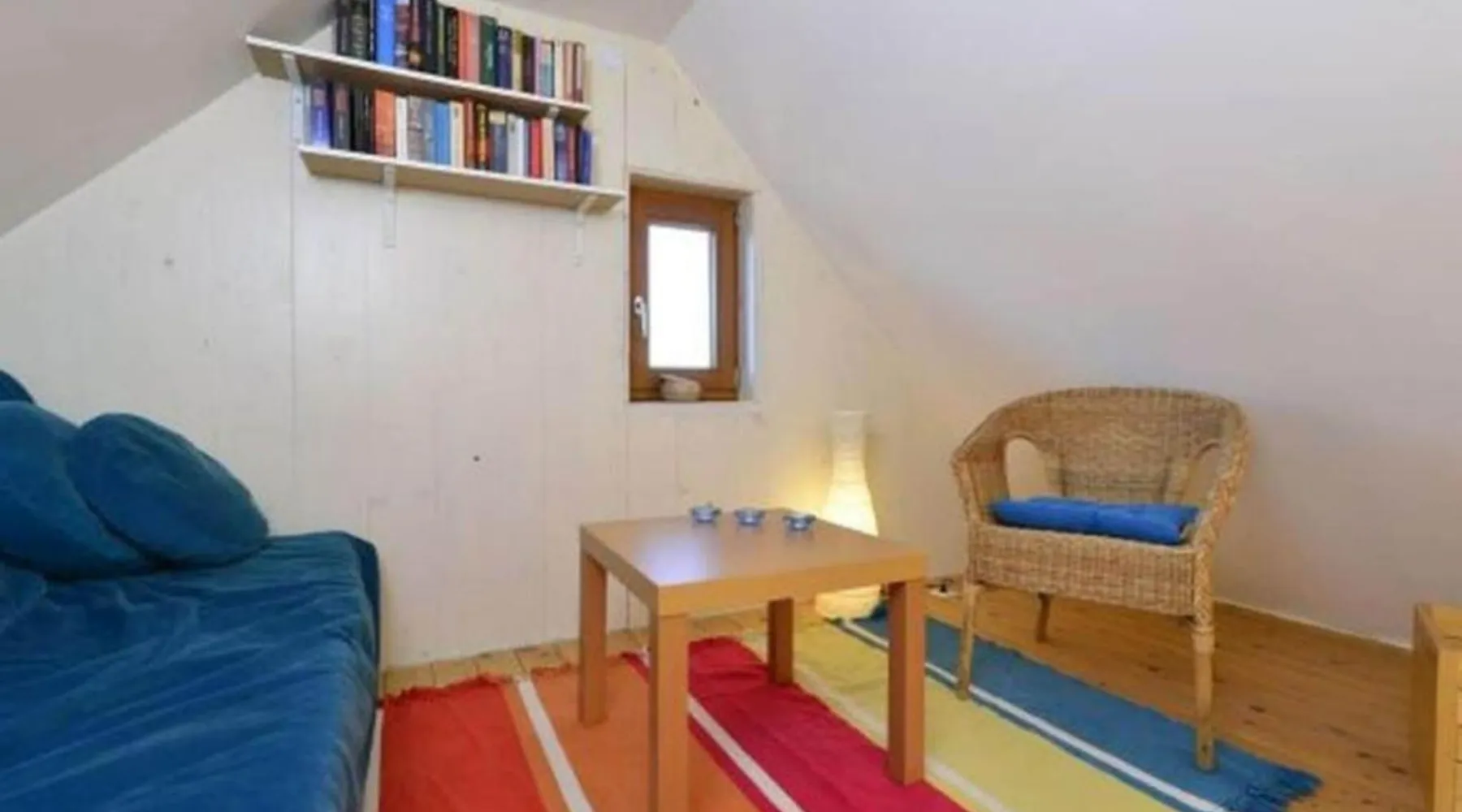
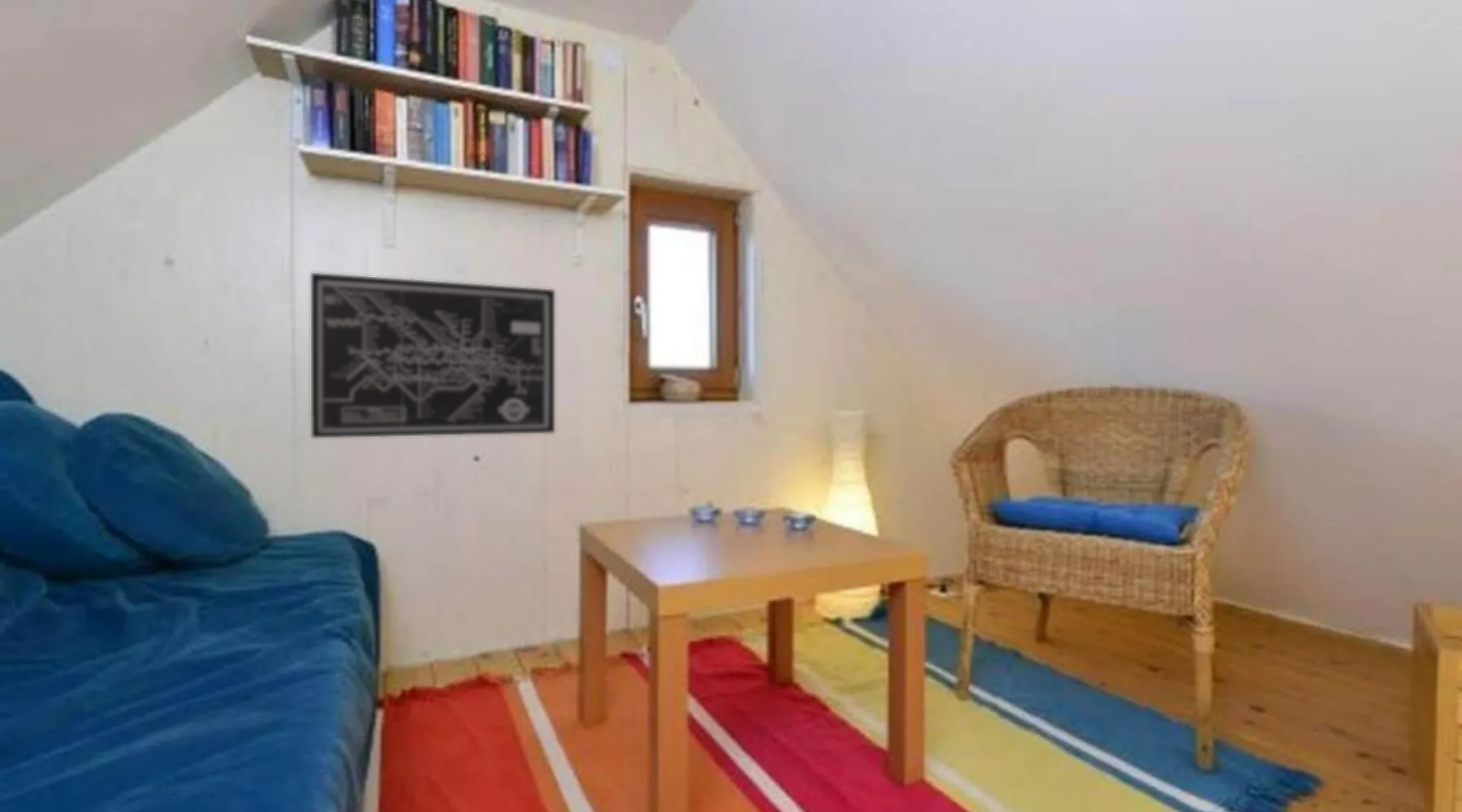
+ wall art (440, 359)
